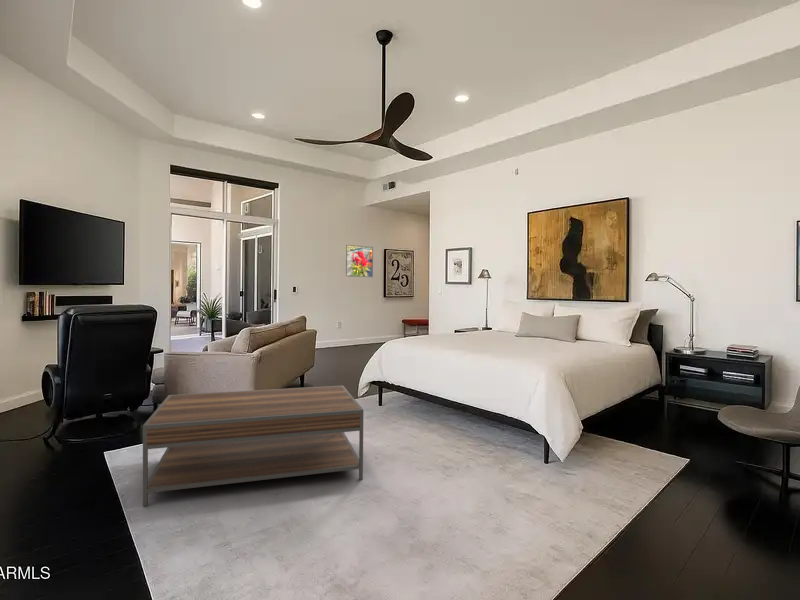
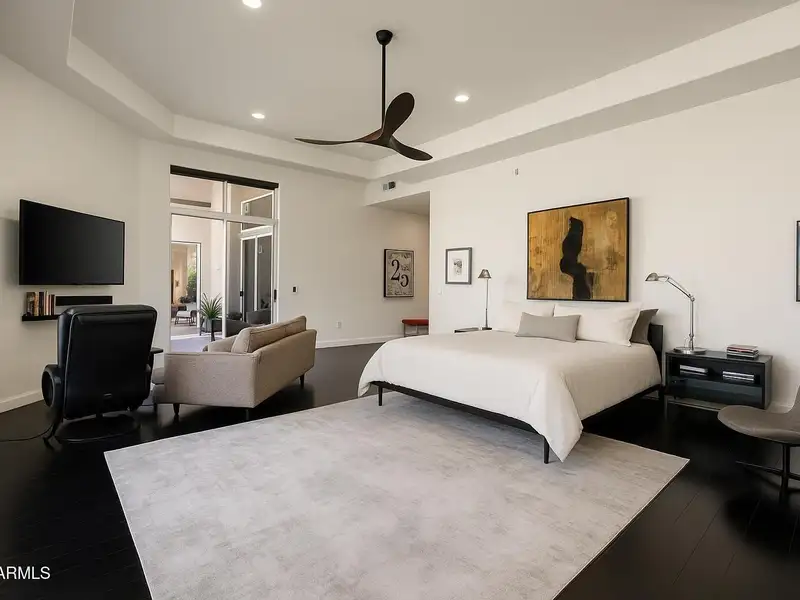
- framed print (359, 261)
- coffee table (260, 434)
